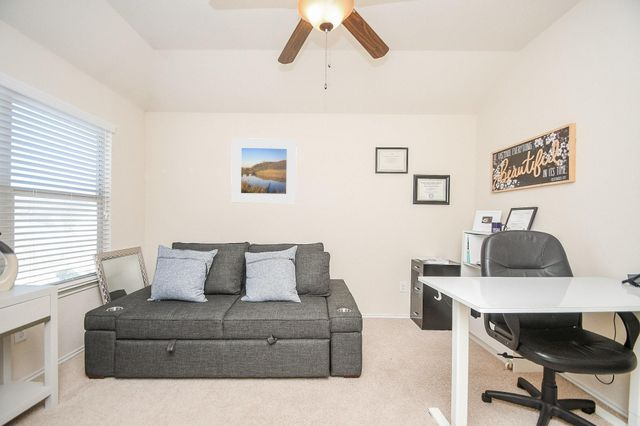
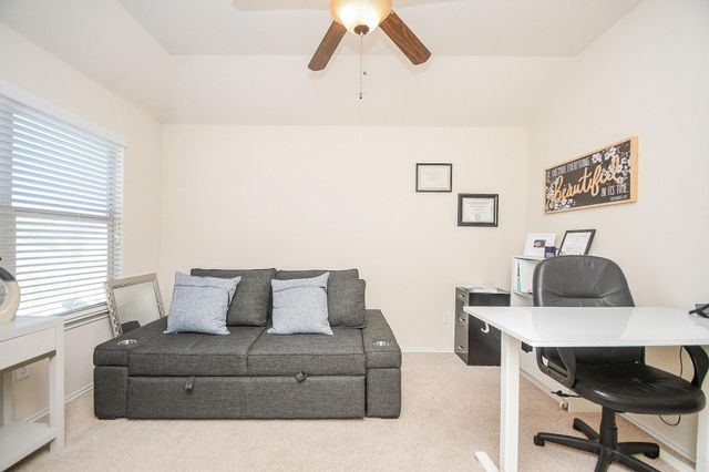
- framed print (264, 170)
